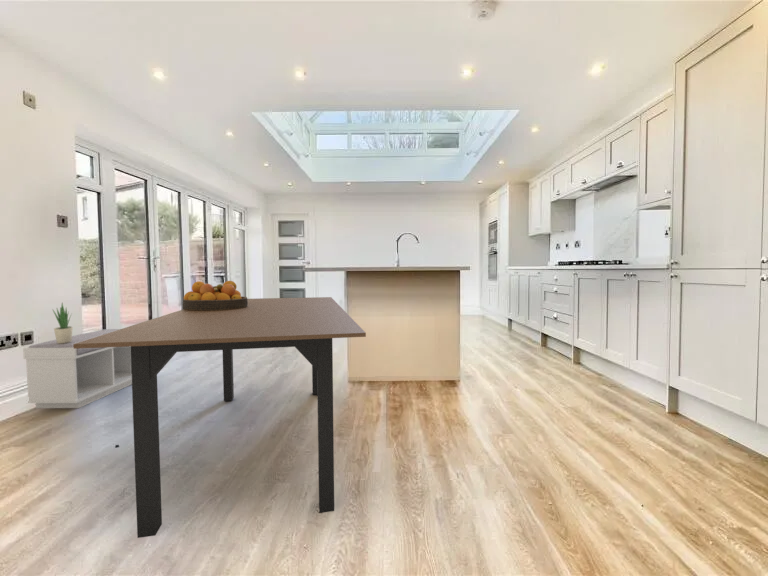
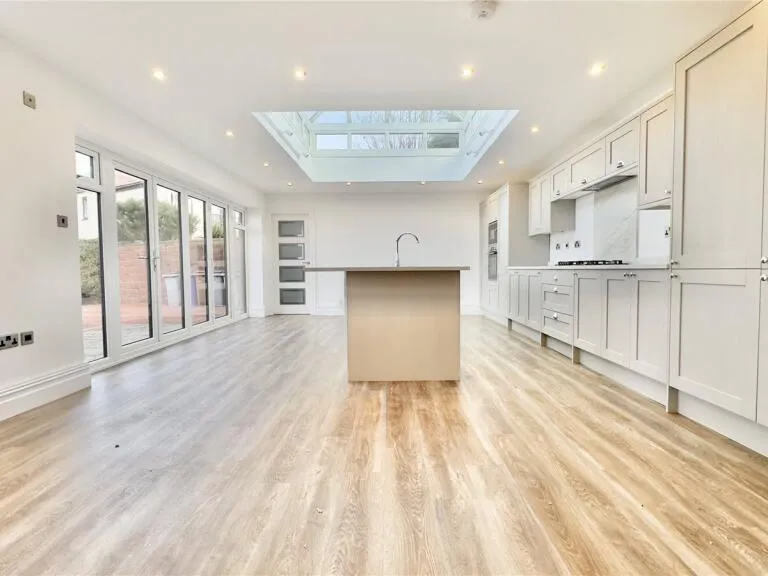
- potted plant (63, 321)
- bench (92, 364)
- dining table (263, 347)
- fruit bowl (216, 294)
